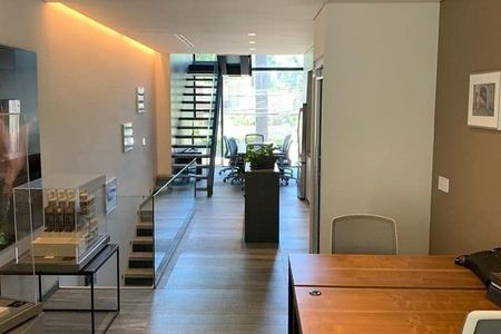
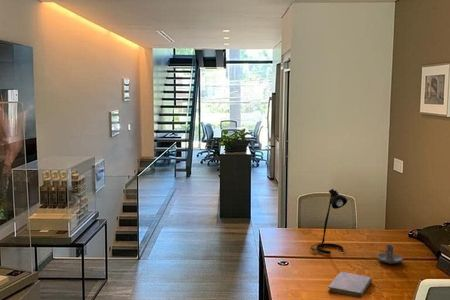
+ notebook (350, 284)
+ desk lamp (327, 220)
+ candle holder (389, 254)
